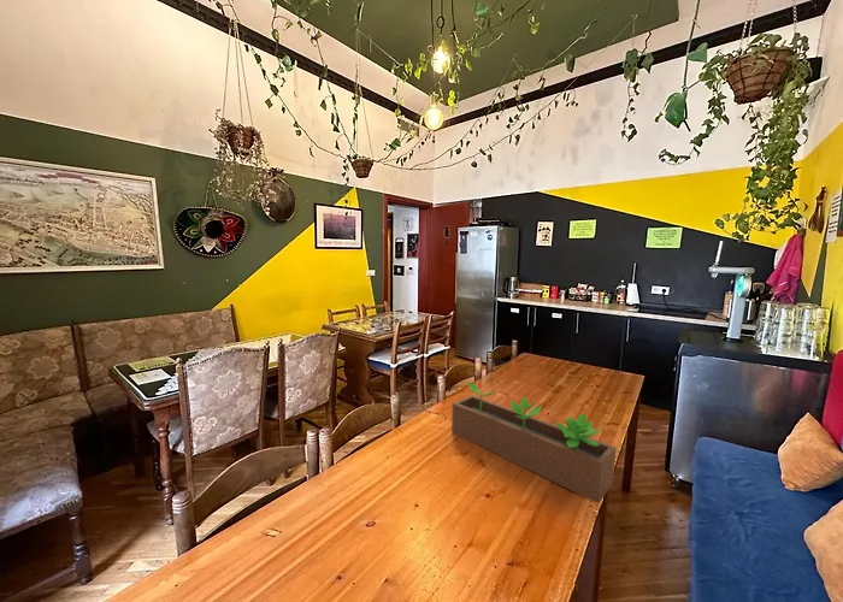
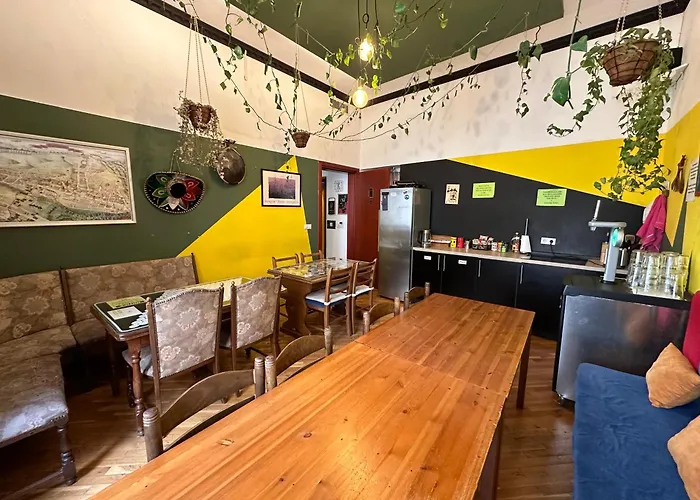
- succulent planter (523, 427)
